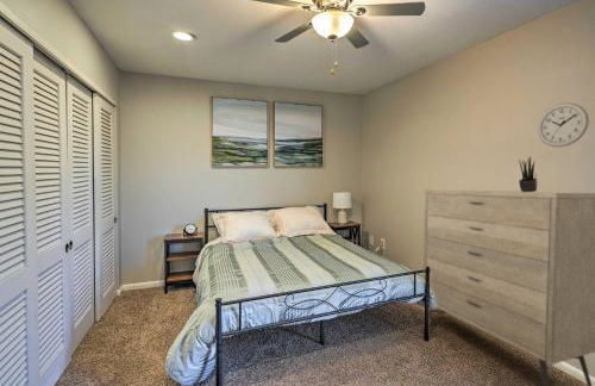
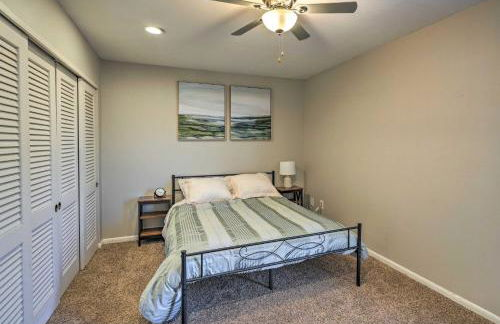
- wall clock (560, 125)
- potted plant (527, 174)
- dresser (495, 272)
